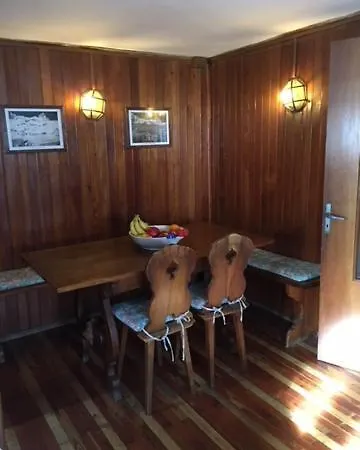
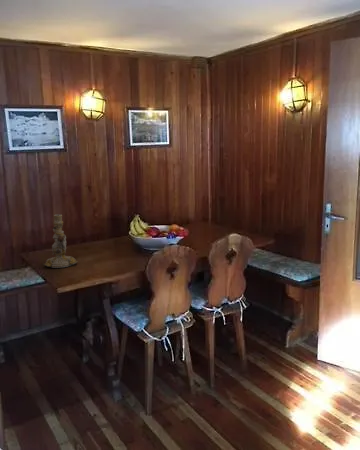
+ candlestick (60, 239)
